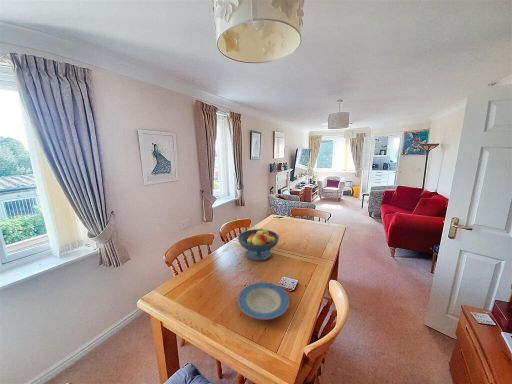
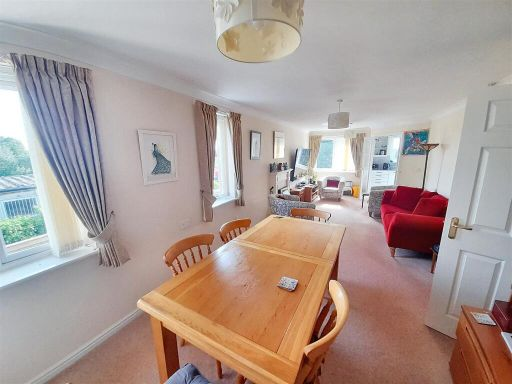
- fruit bowl (258, 242)
- plate (263, 301)
